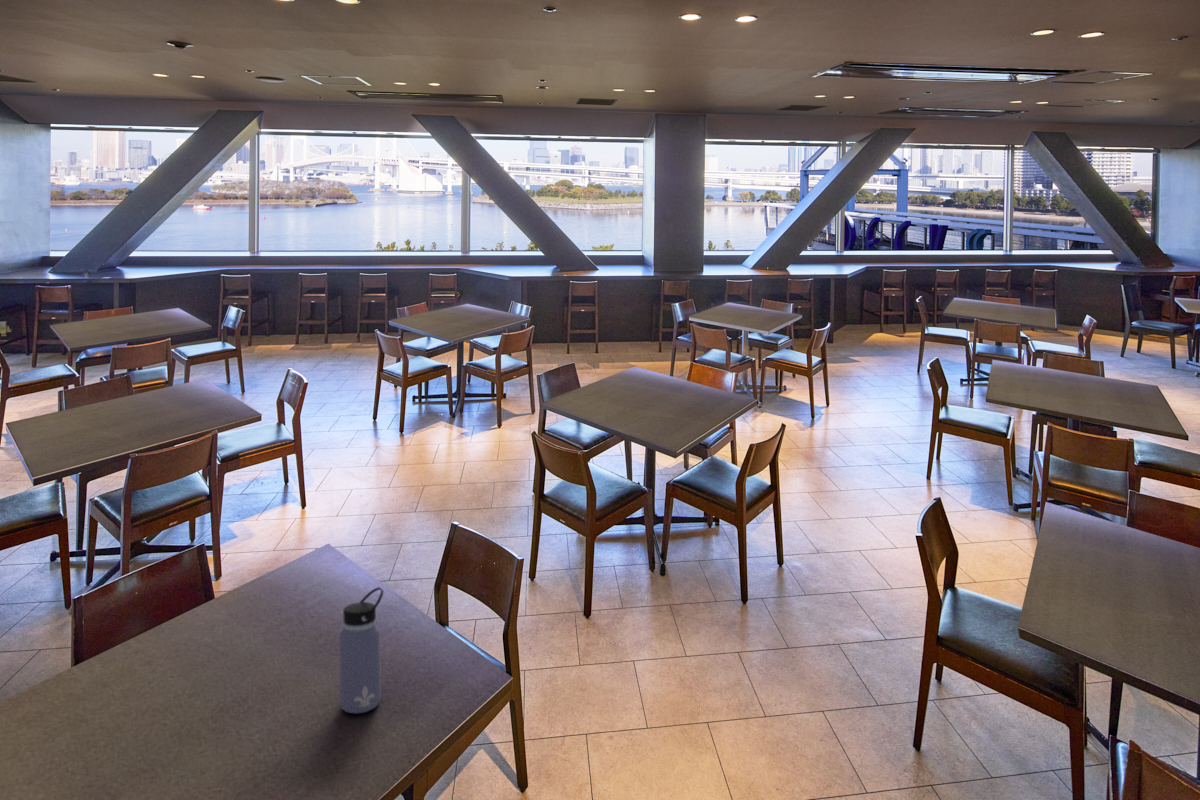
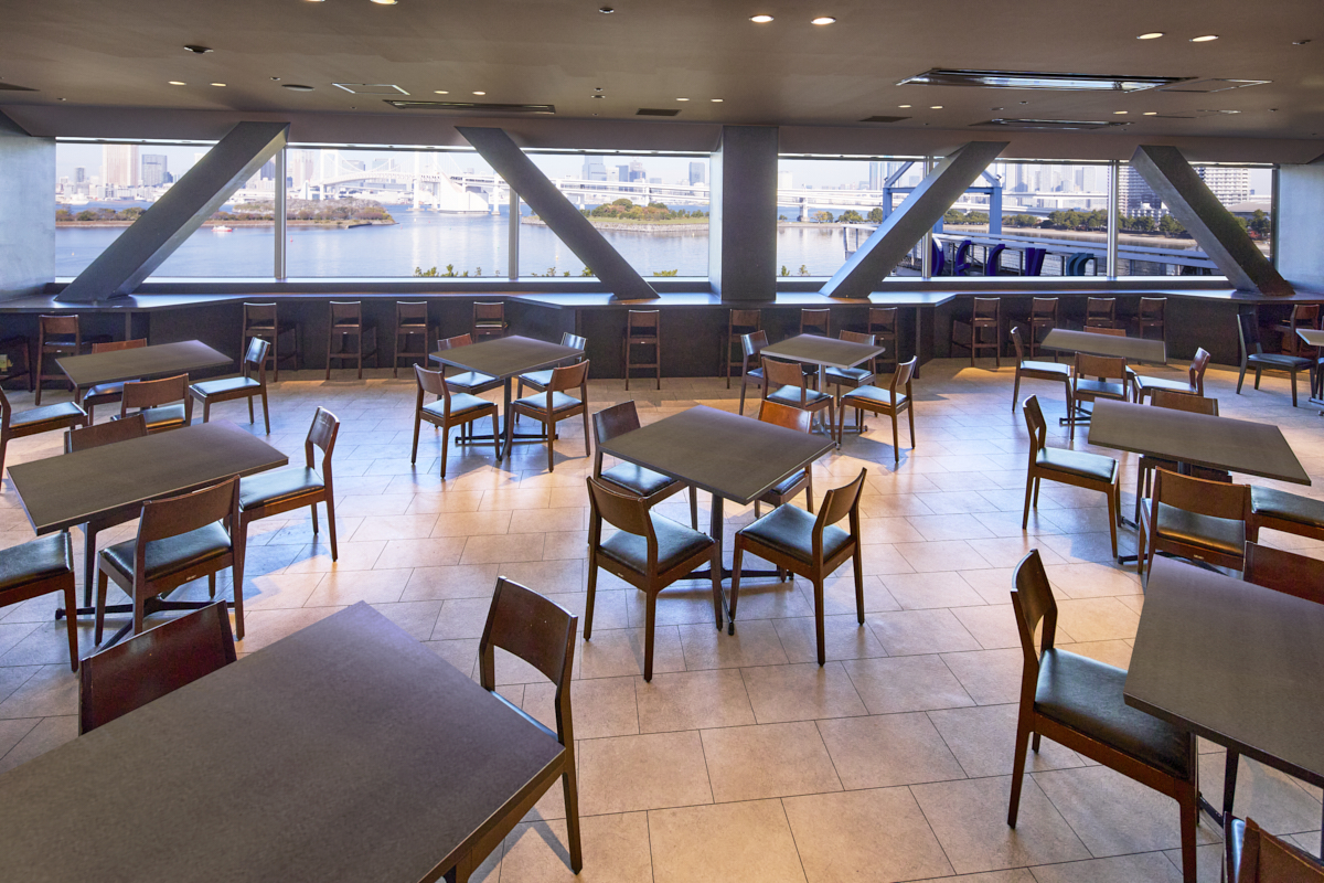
- water bottle (361, 648)
